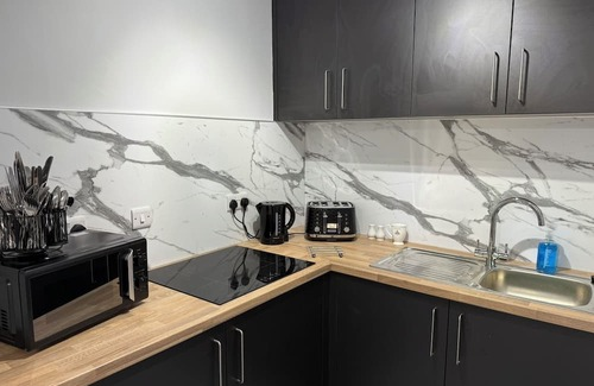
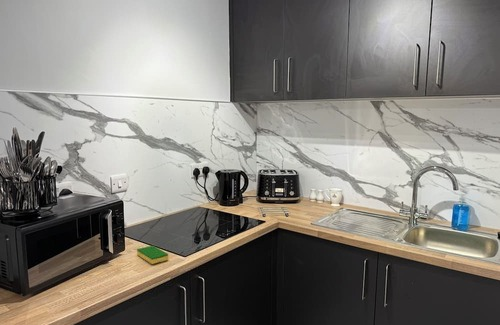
+ dish sponge (152, 254)
